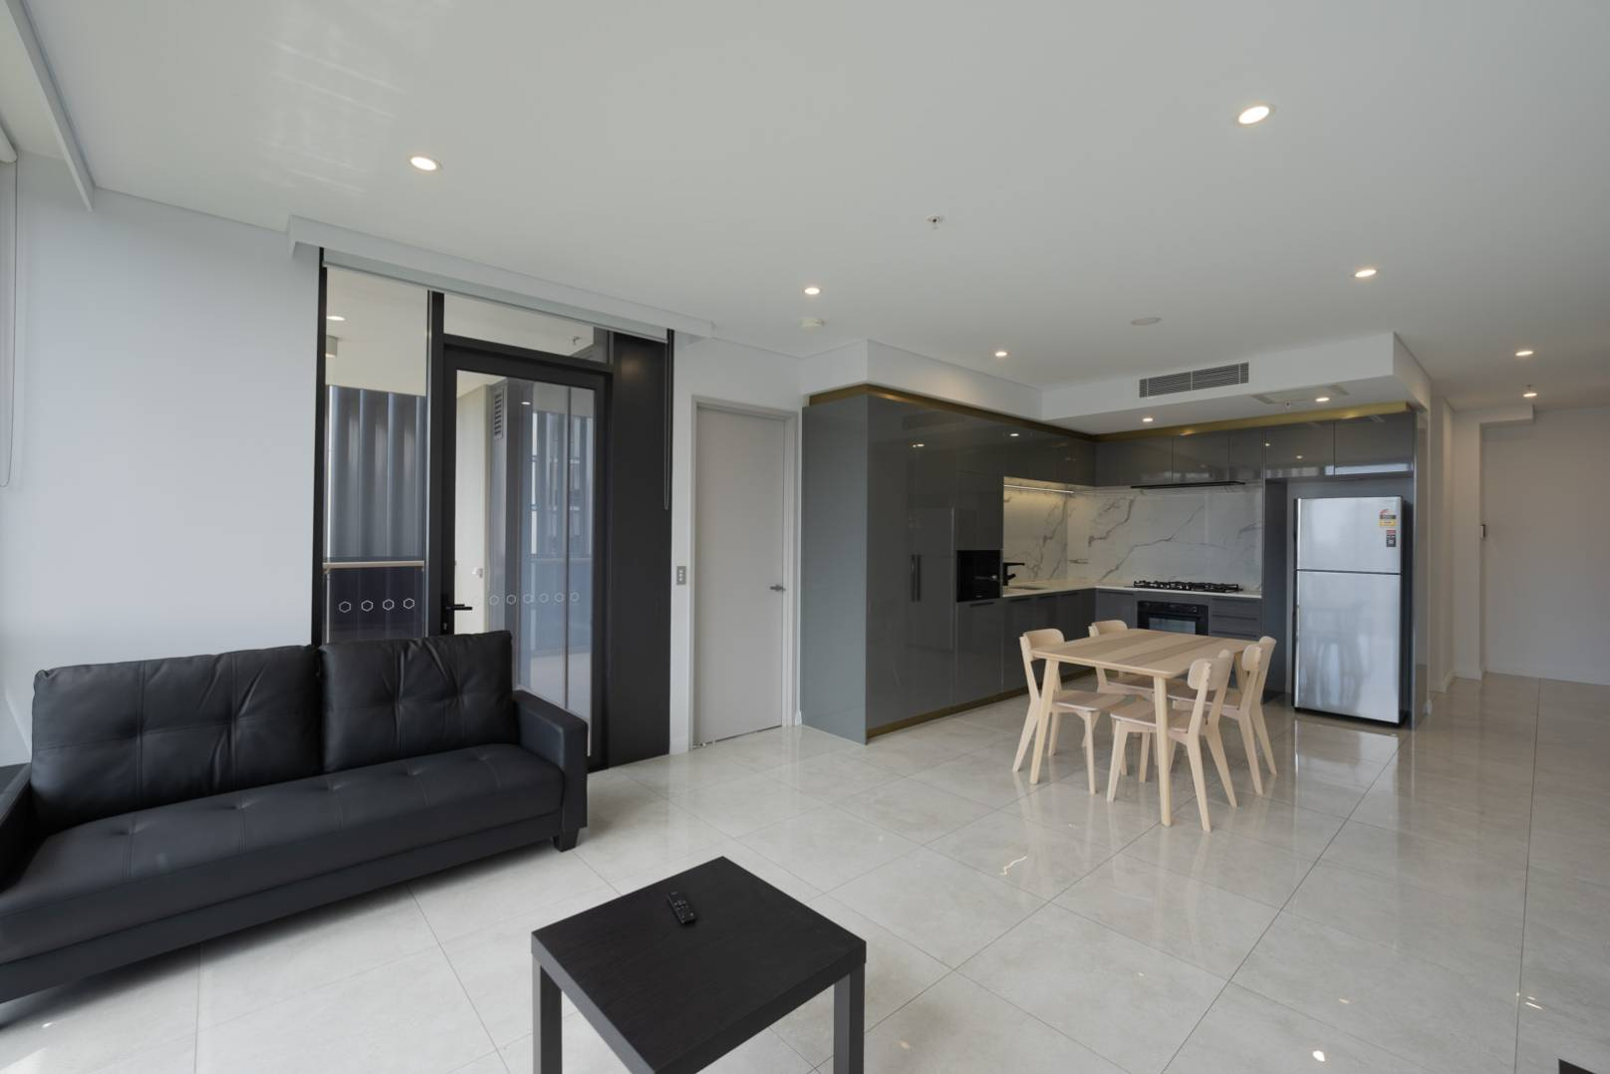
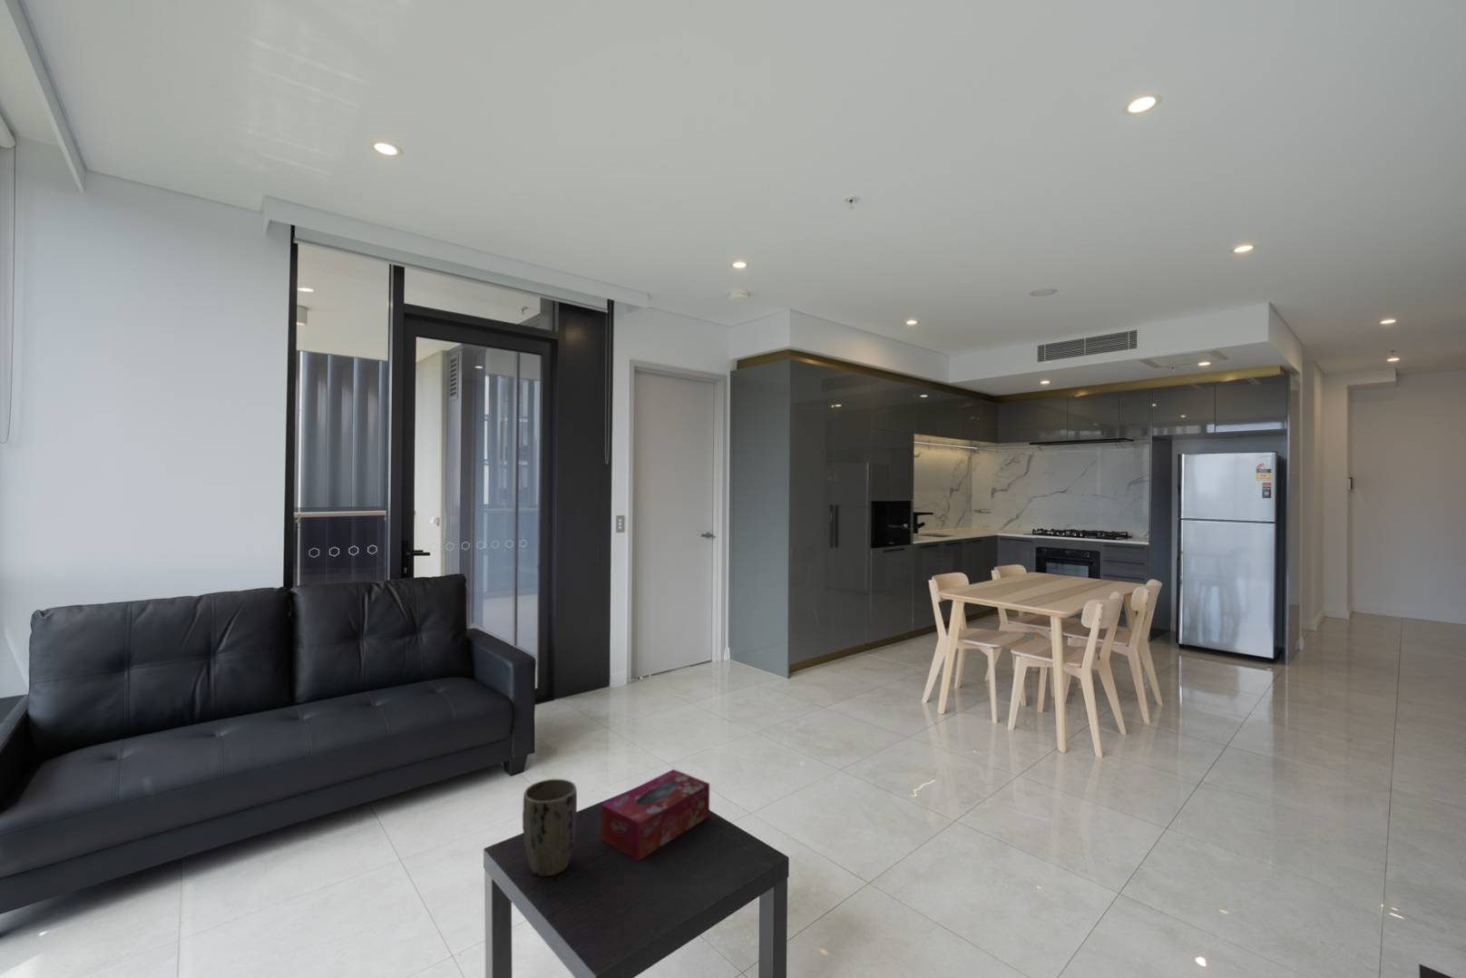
+ plant pot (549, 827)
+ tissue box (657, 810)
